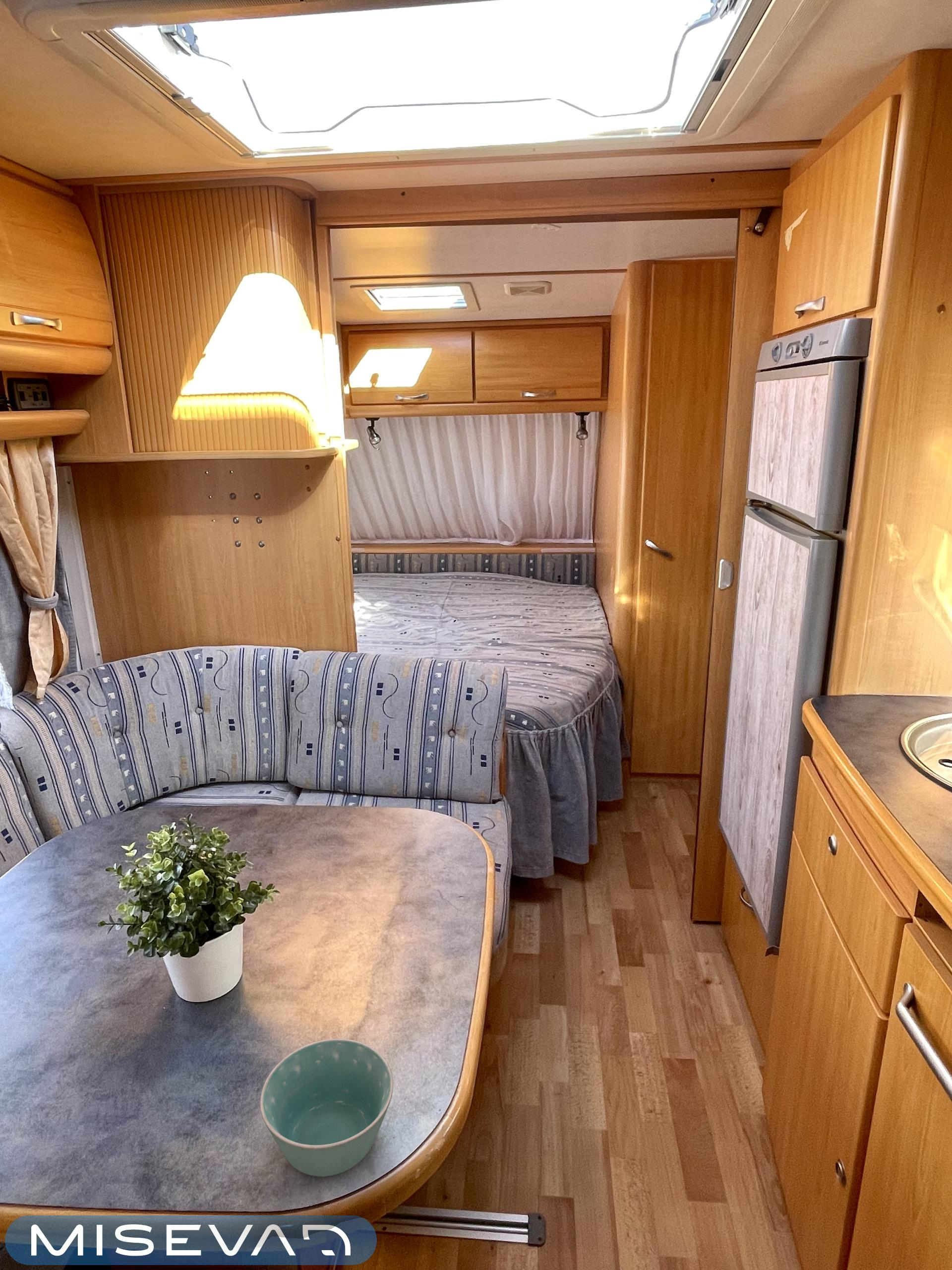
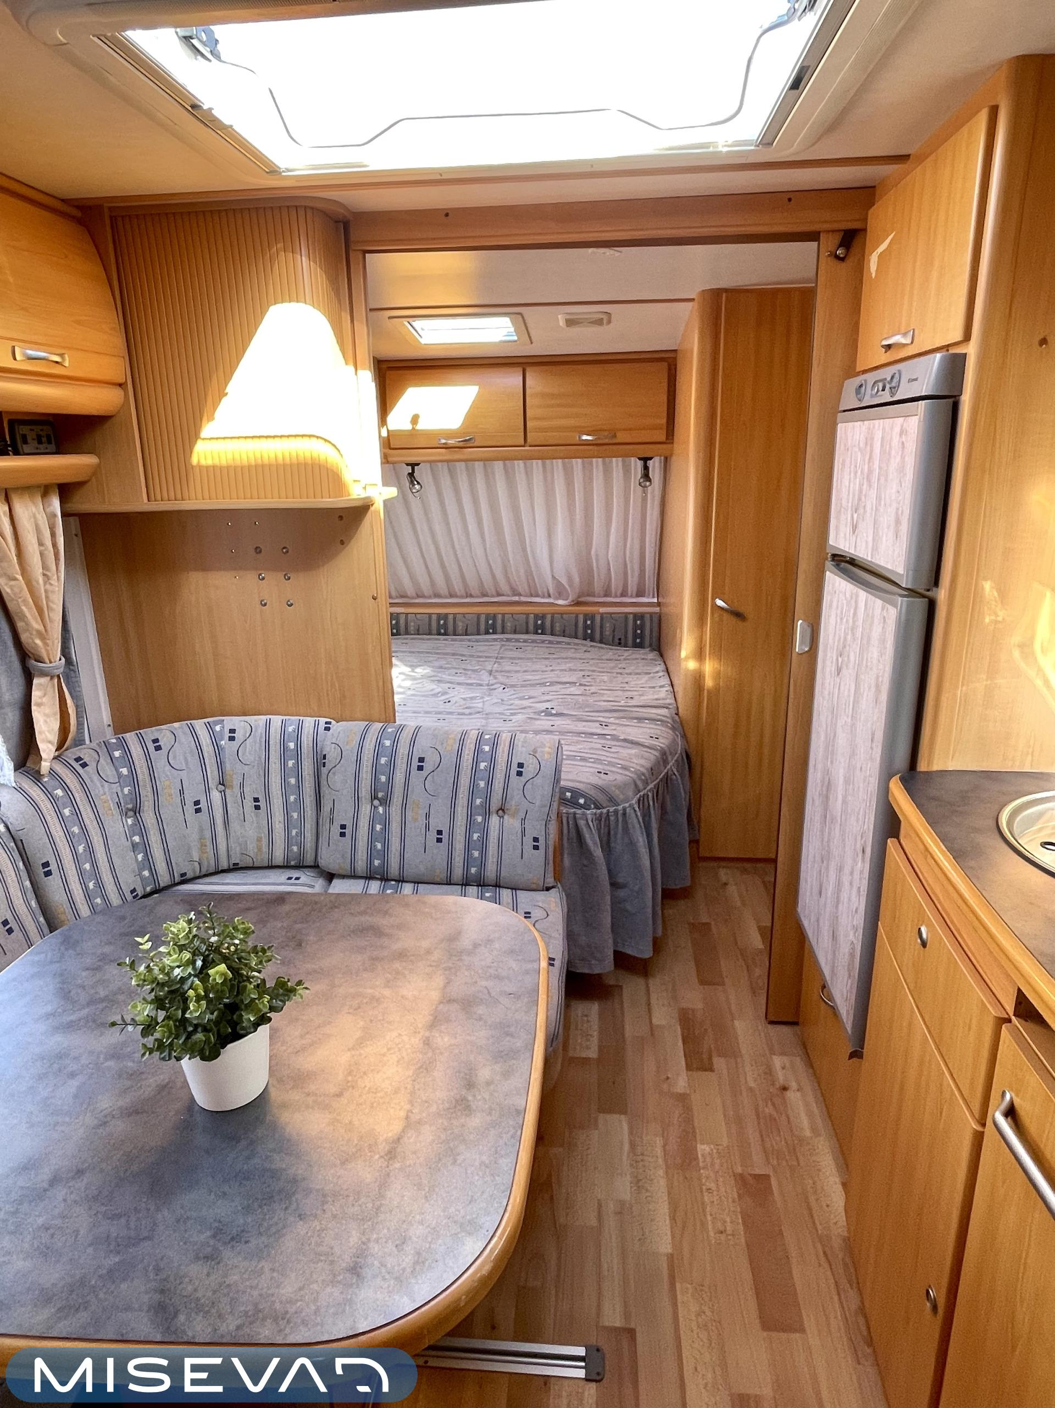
- bowl (329, 1115)
